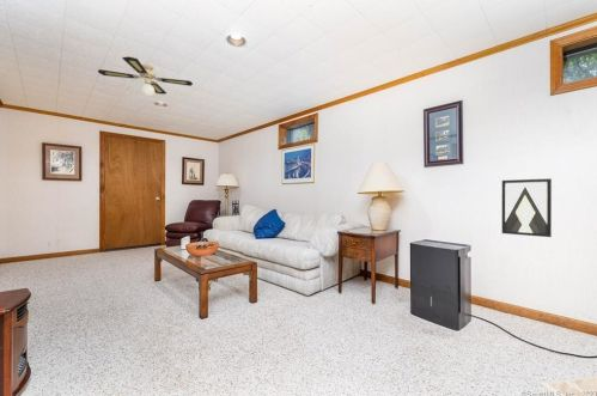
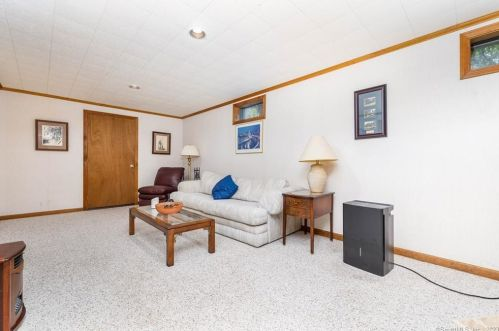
- ceiling fan (147, 81)
- wall art (525, 207)
